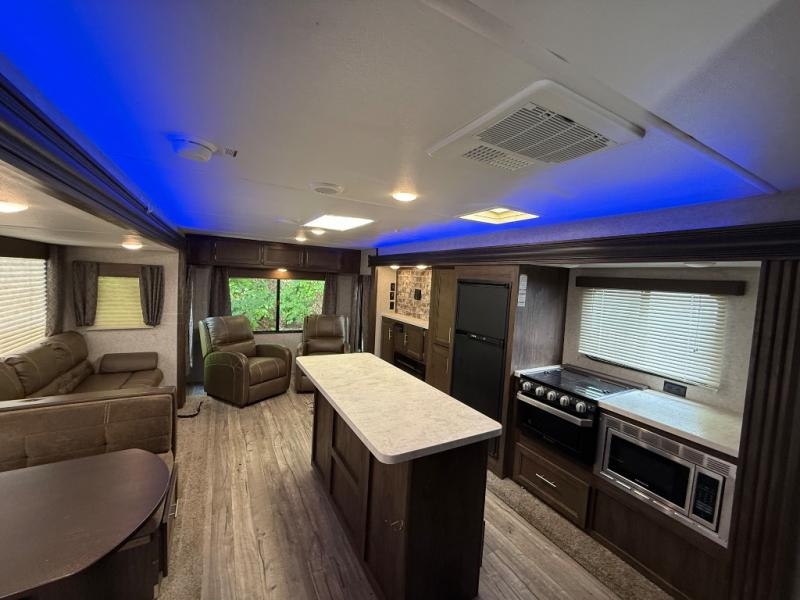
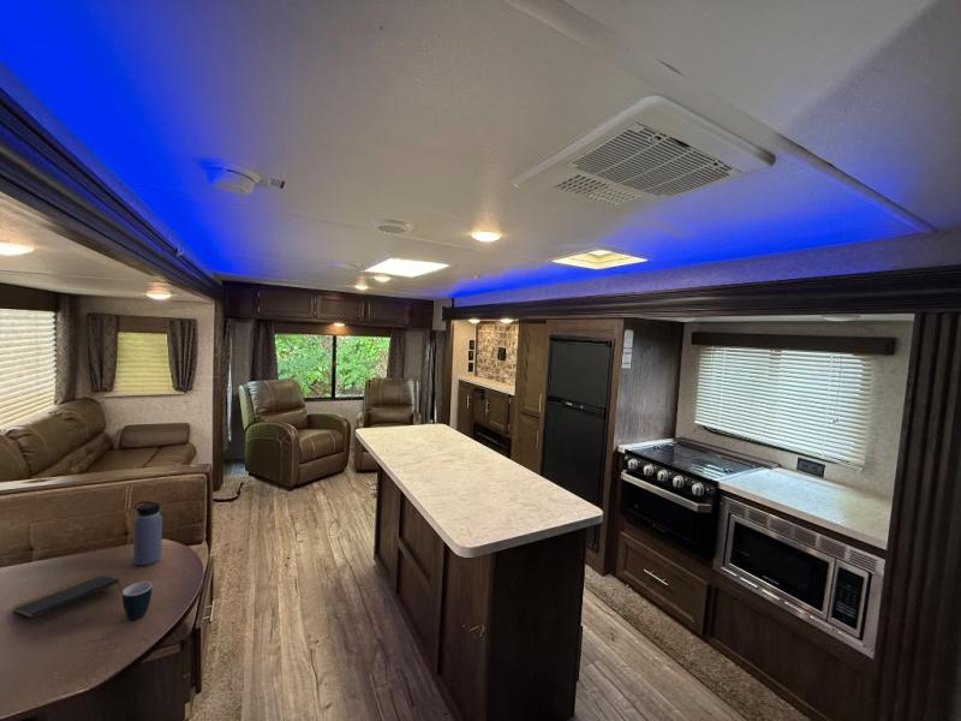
+ notepad (67, 594)
+ mug (136, 600)
+ water bottle (148, 529)
